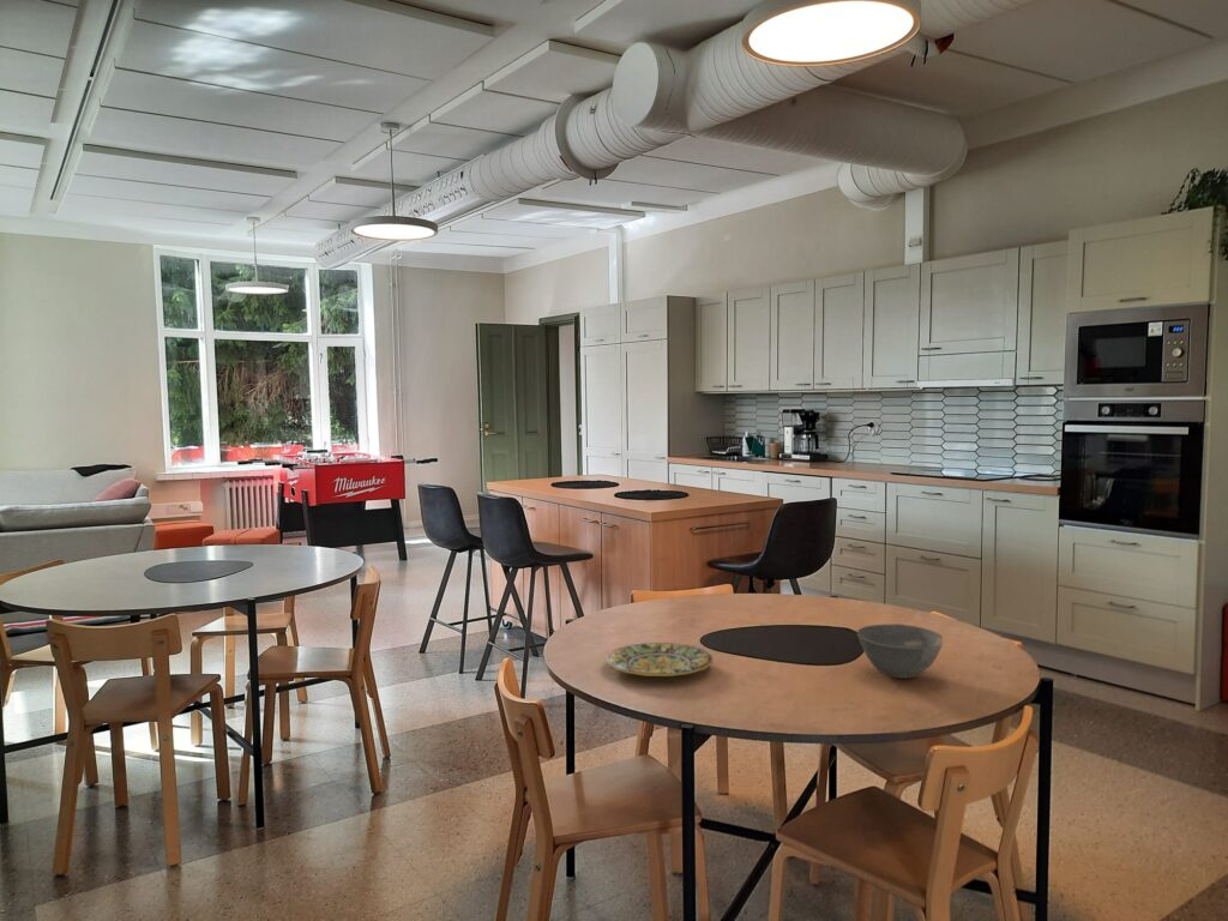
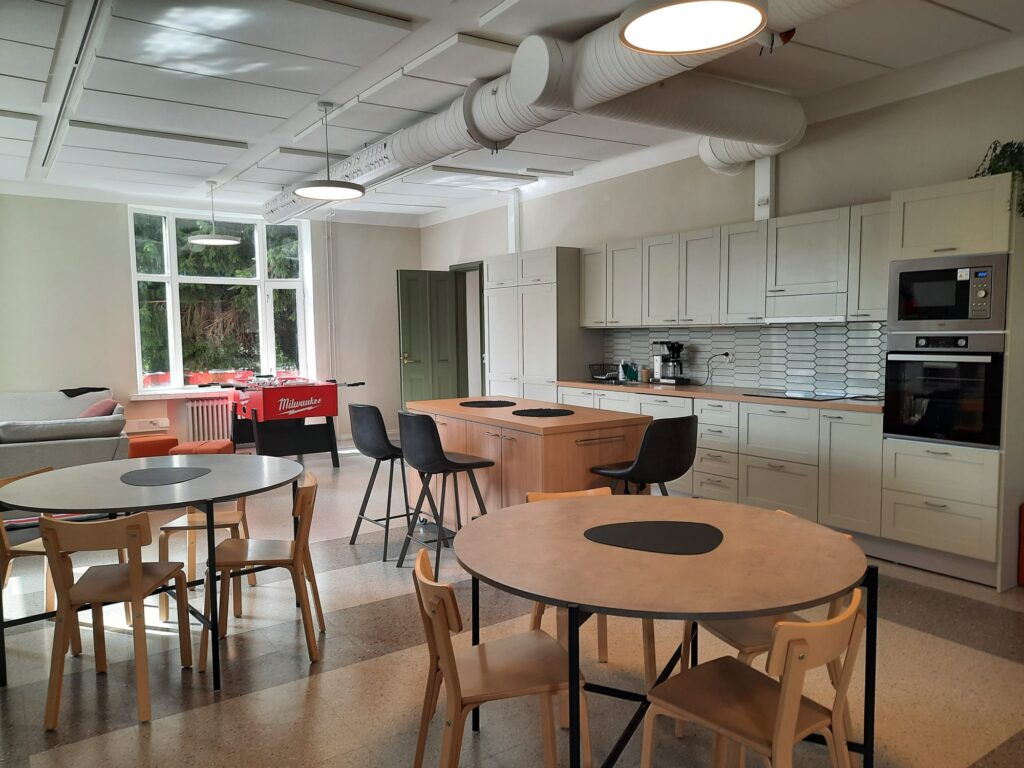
- plate (658, 662)
- bowl (899, 655)
